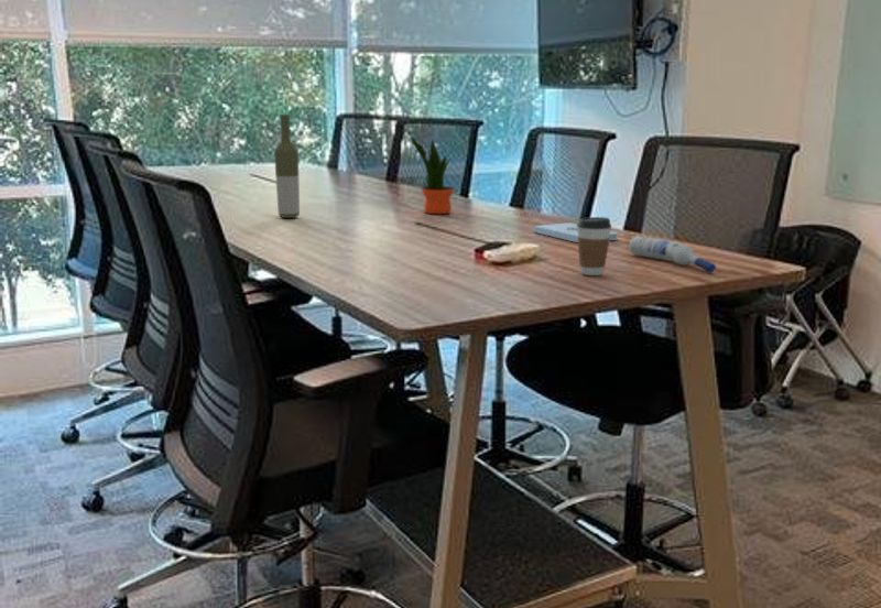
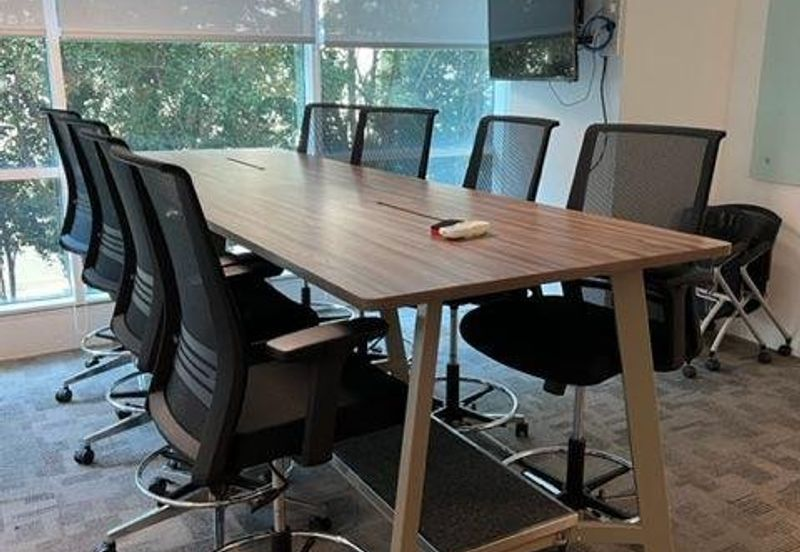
- coffee cup (592, 246)
- water bottle (673, 252)
- bottle (286, 166)
- notepad (575, 232)
- potted plant (432, 173)
